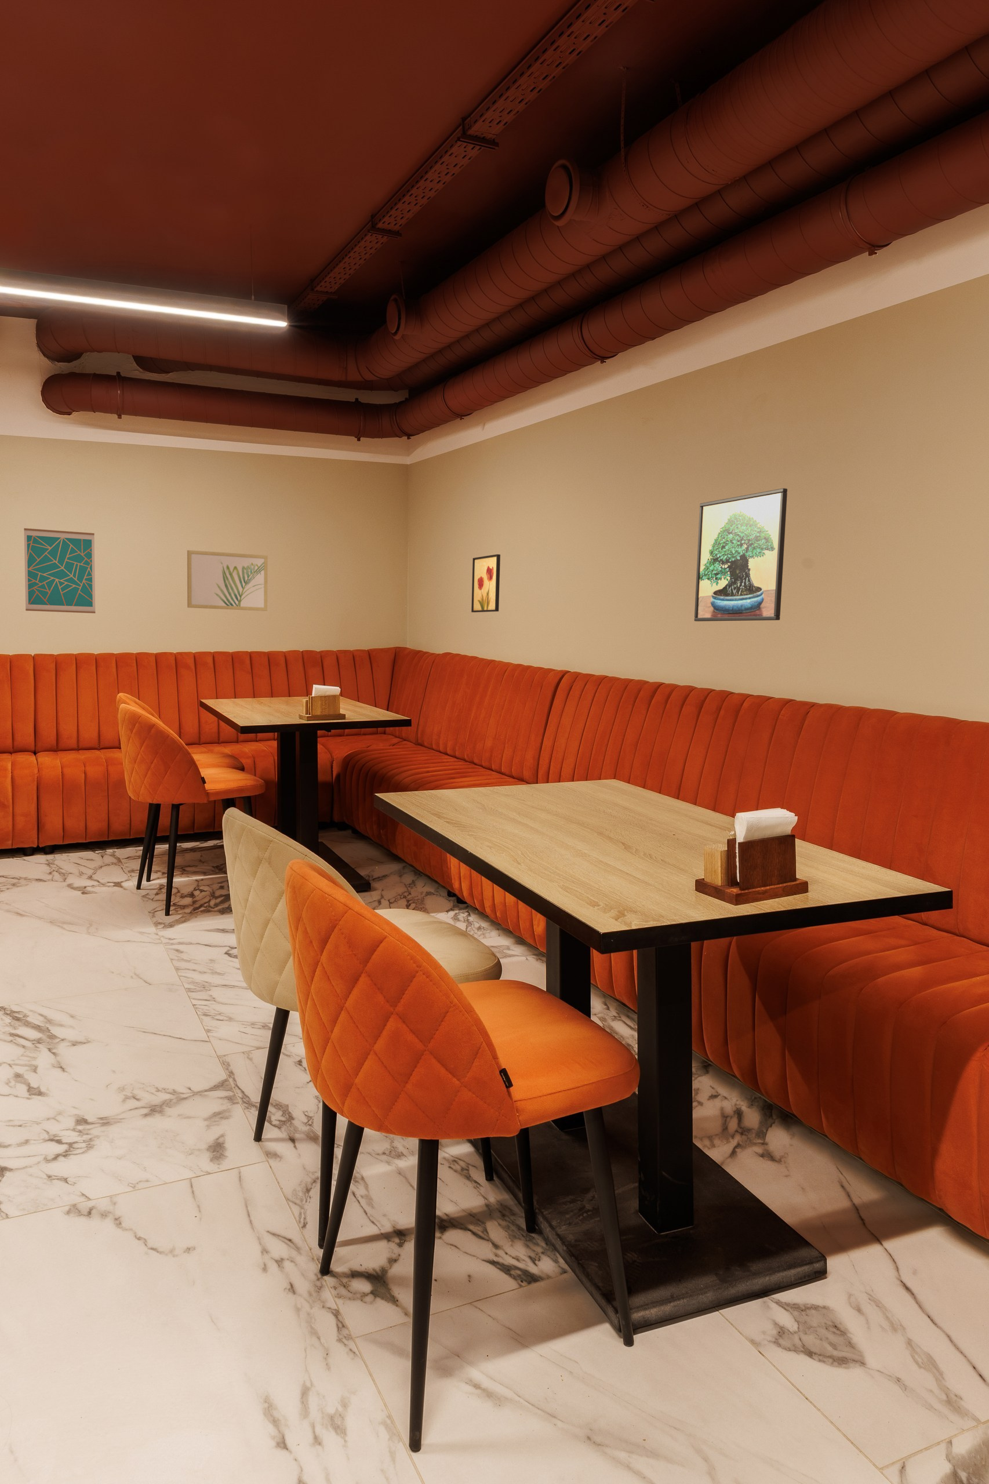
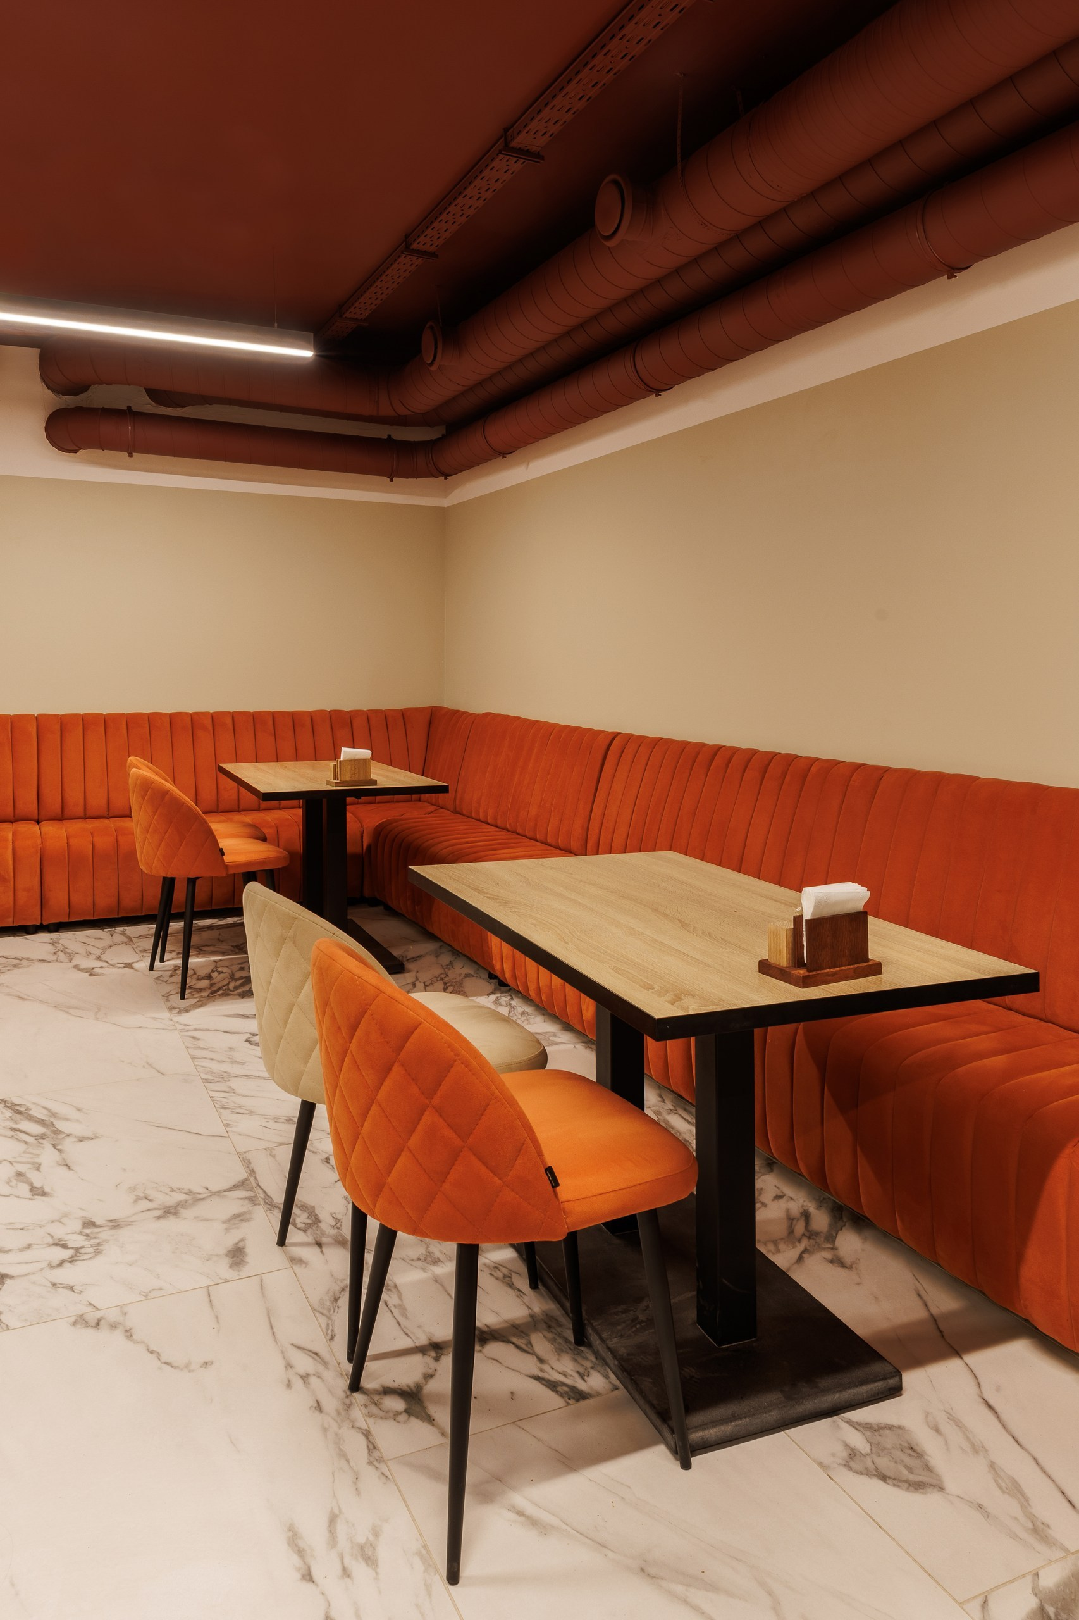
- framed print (737, 558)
- wall art (227, 580)
- wall art (487, 584)
- wall art (61, 572)
